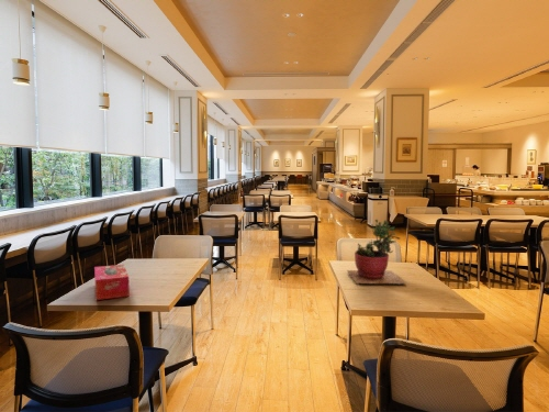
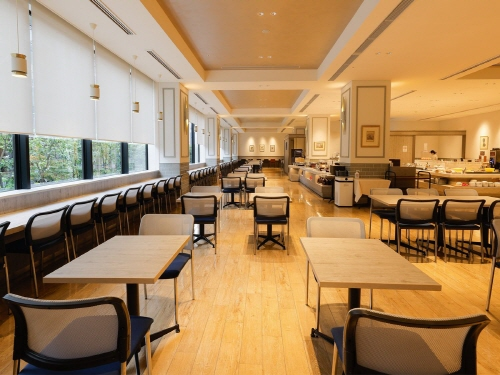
- tissue box (111, 280)
- succulent plant (376, 250)
